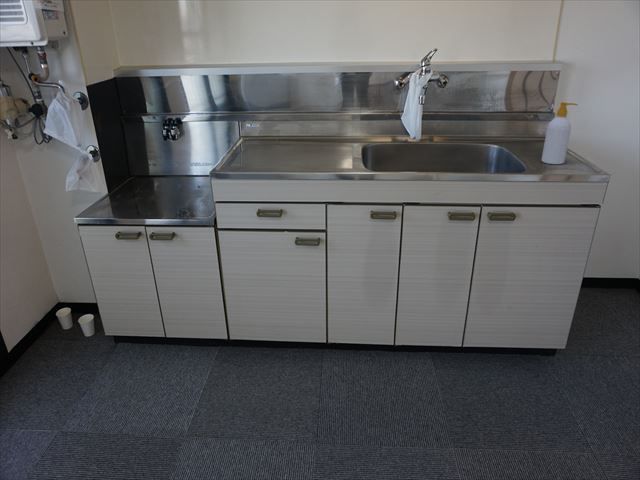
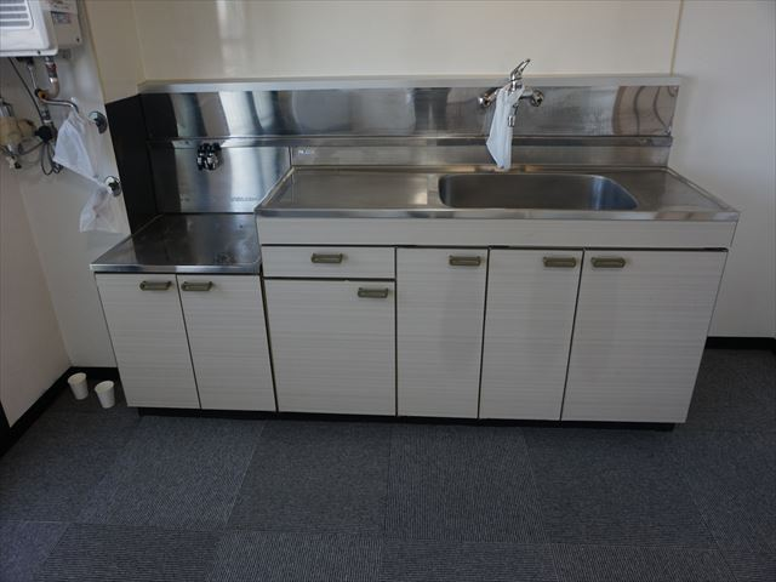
- soap bottle (559, 133)
